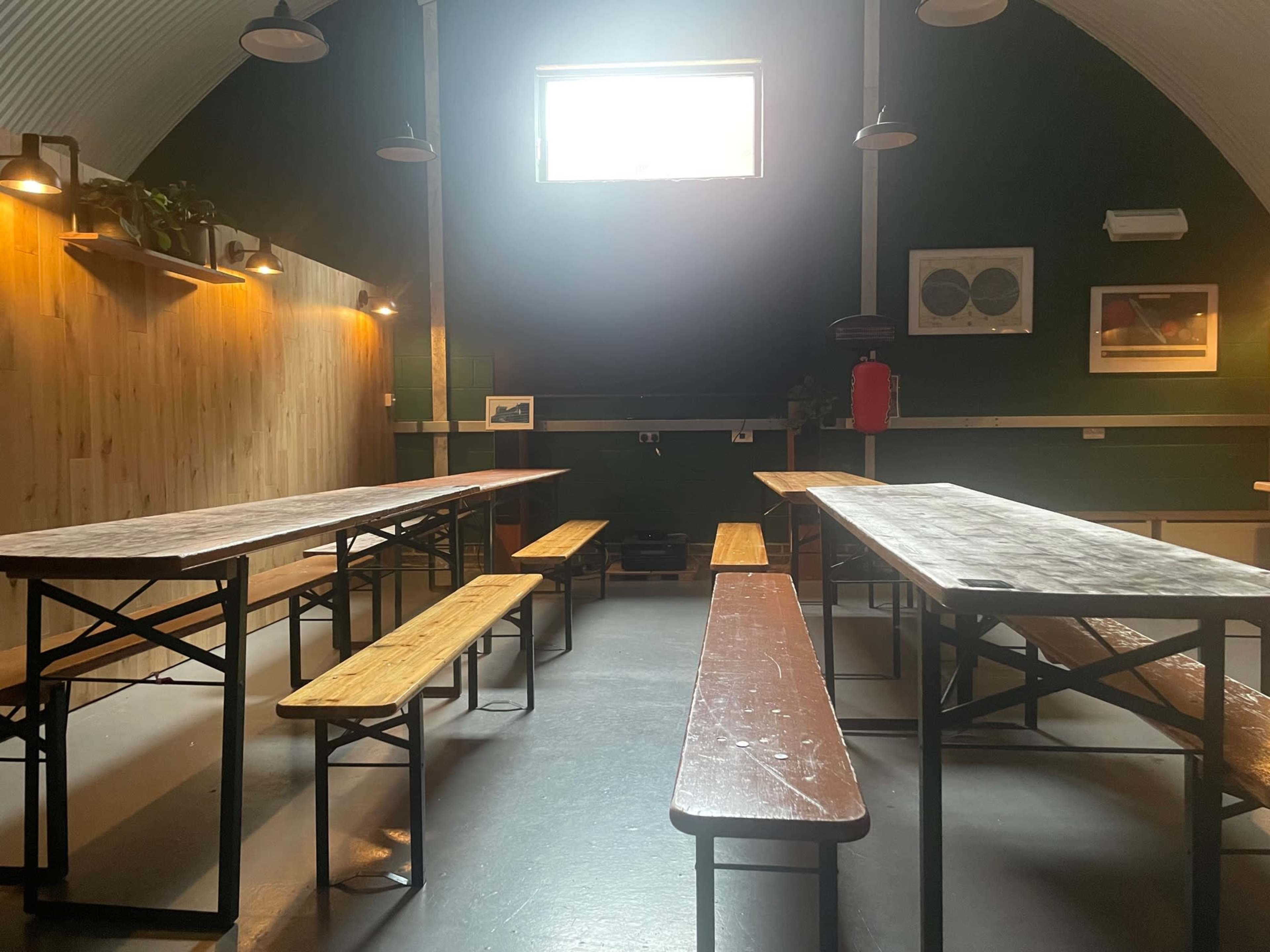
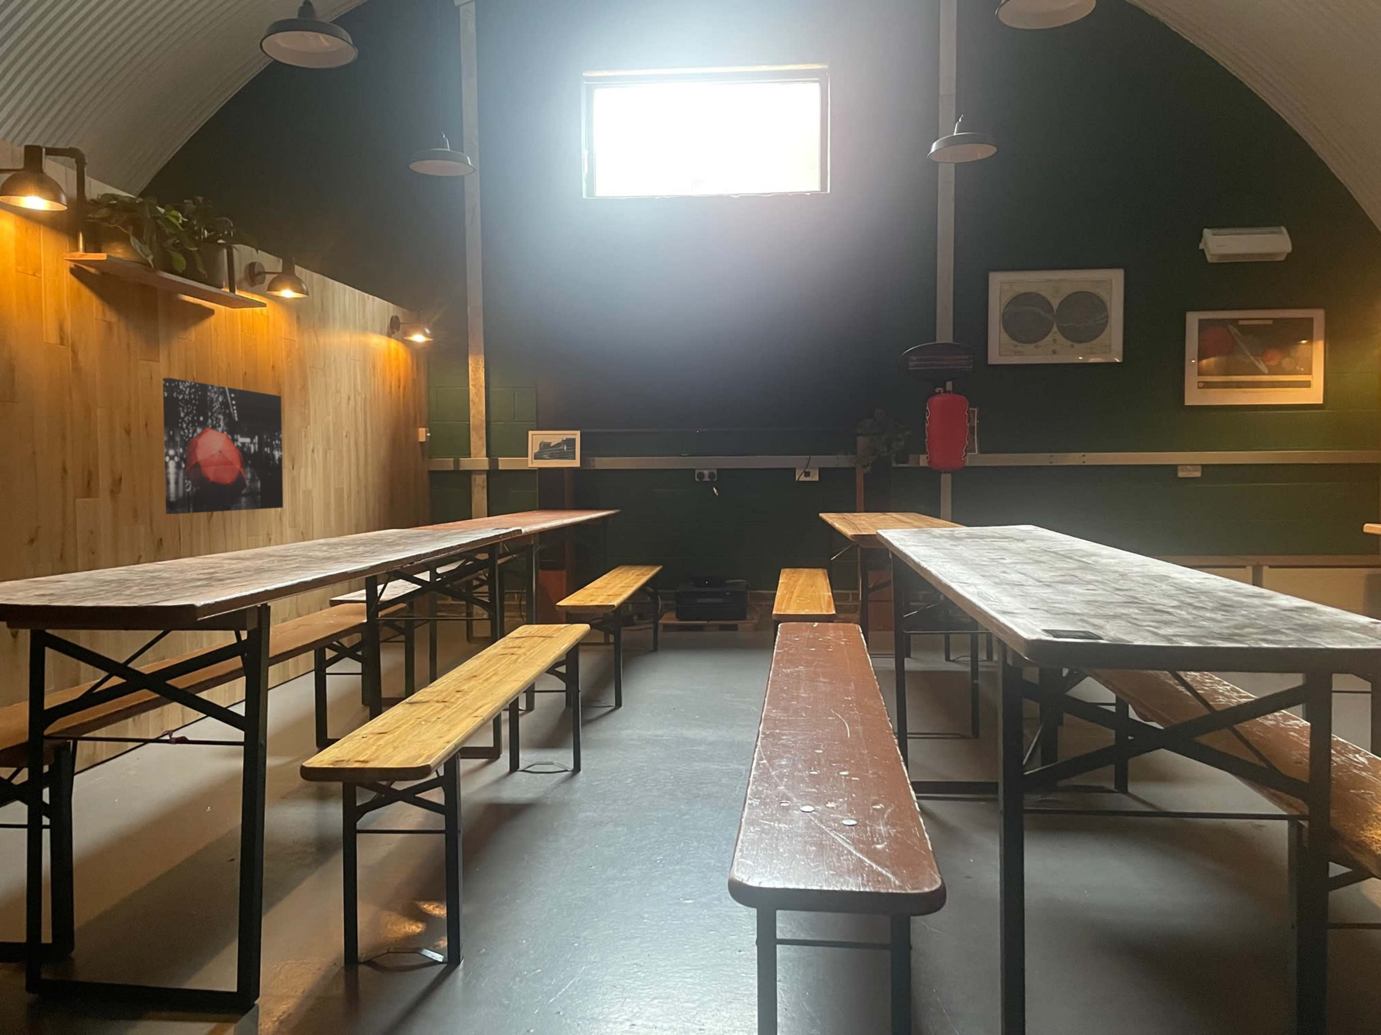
+ wall art (228, 449)
